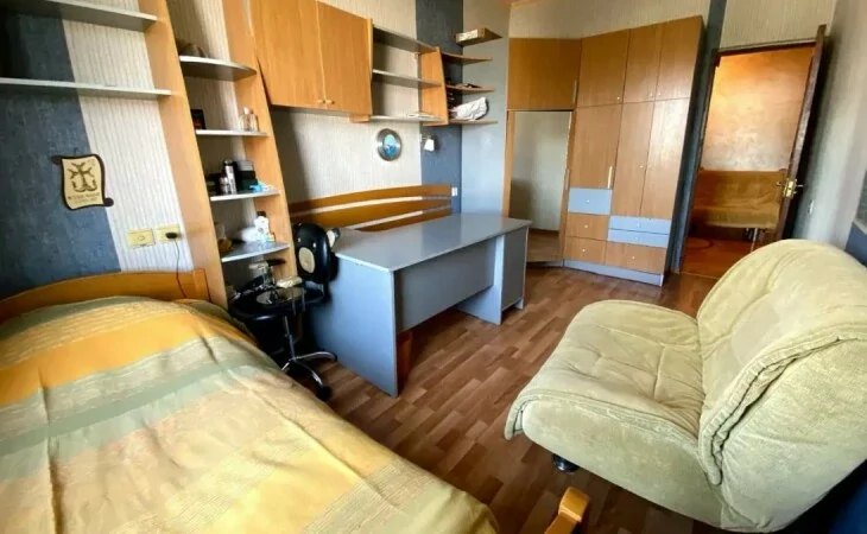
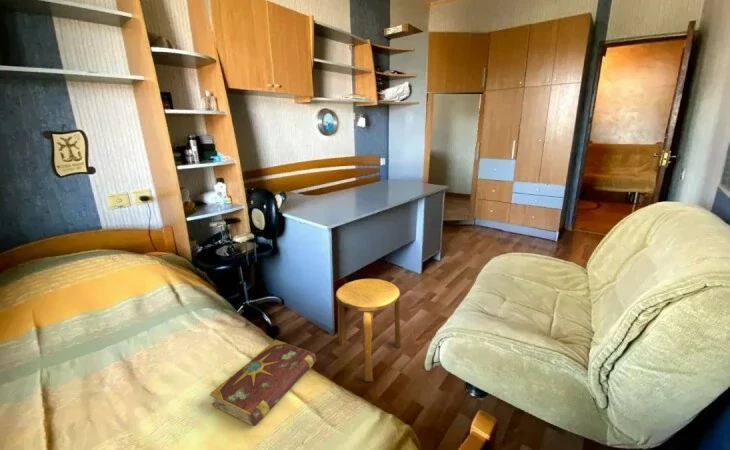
+ book (268, 377)
+ stool (367, 325)
